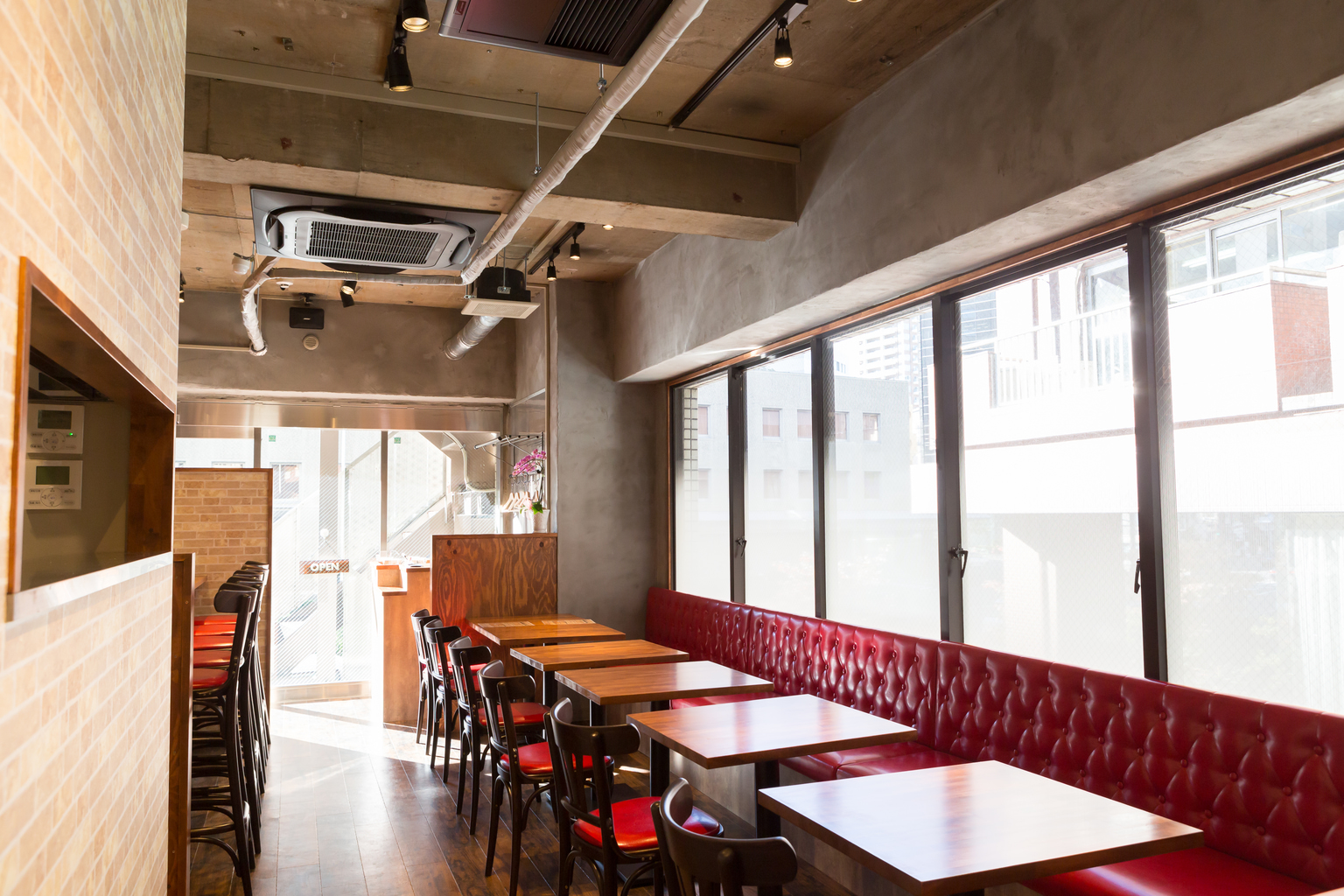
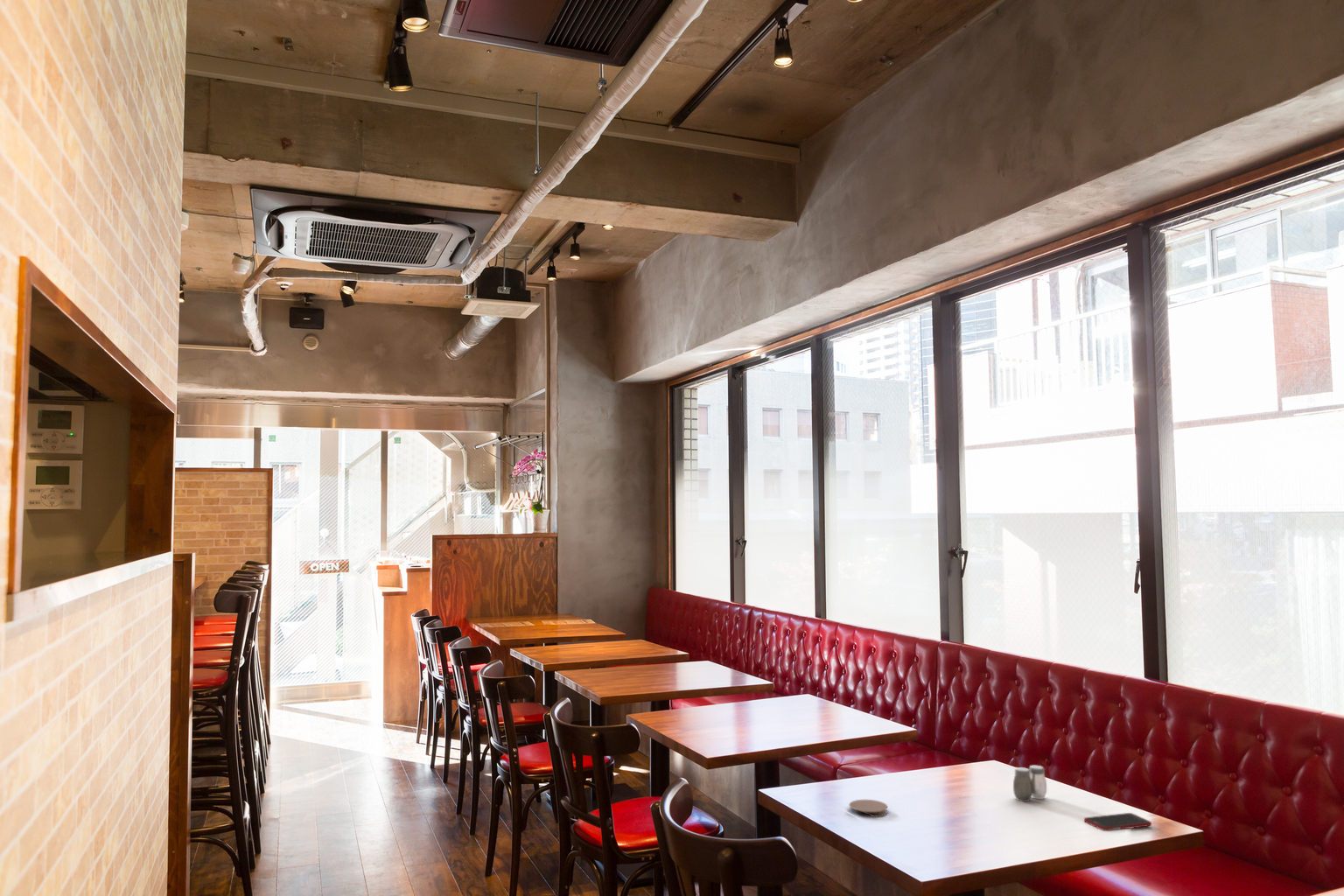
+ coaster (868, 808)
+ salt and pepper shaker (1029, 782)
+ cell phone (1117, 822)
